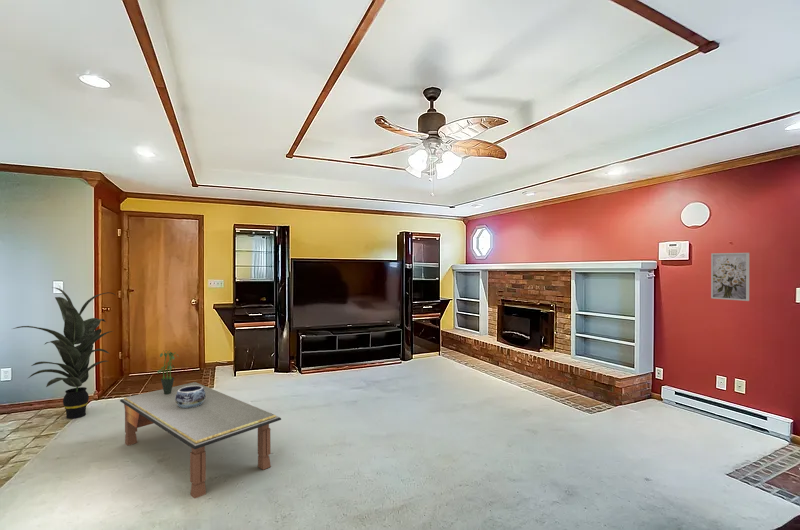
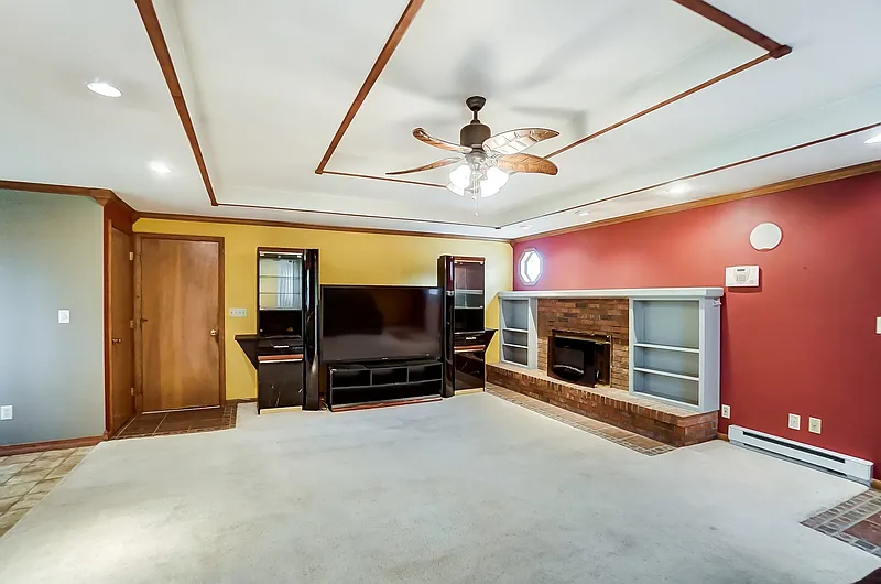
- potted plant (169, 371)
- wall art (729, 276)
- coffee table (197, 430)
- indoor plant (71, 351)
- decorative bowl (190, 396)
